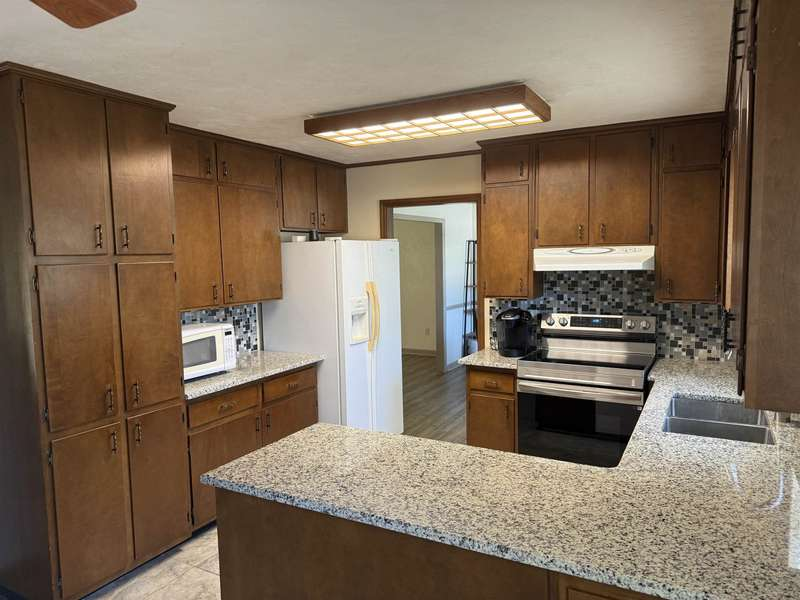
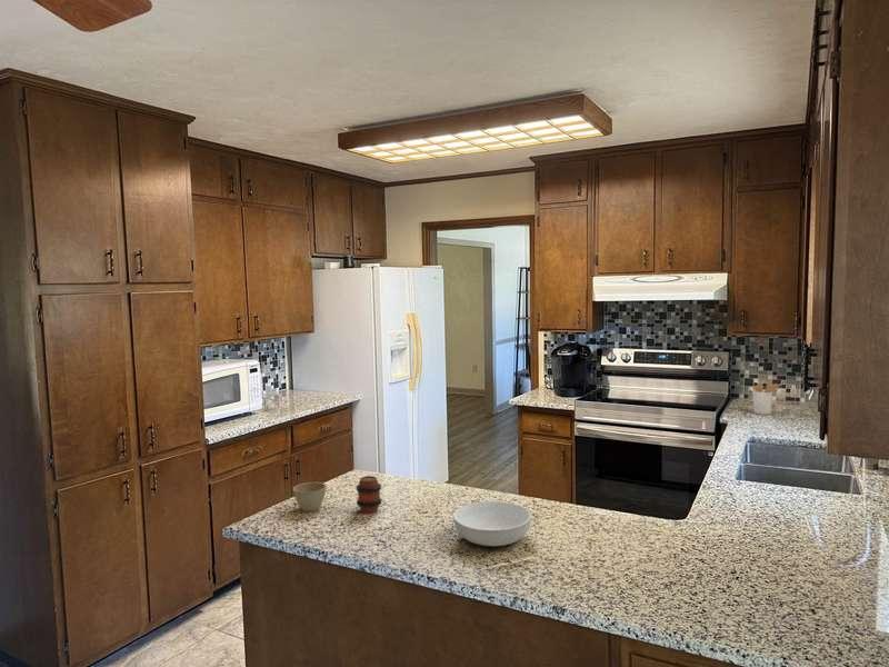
+ utensil holder (766, 397)
+ serving bowl (492, 526)
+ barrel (369, 494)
+ flower pot (310, 498)
